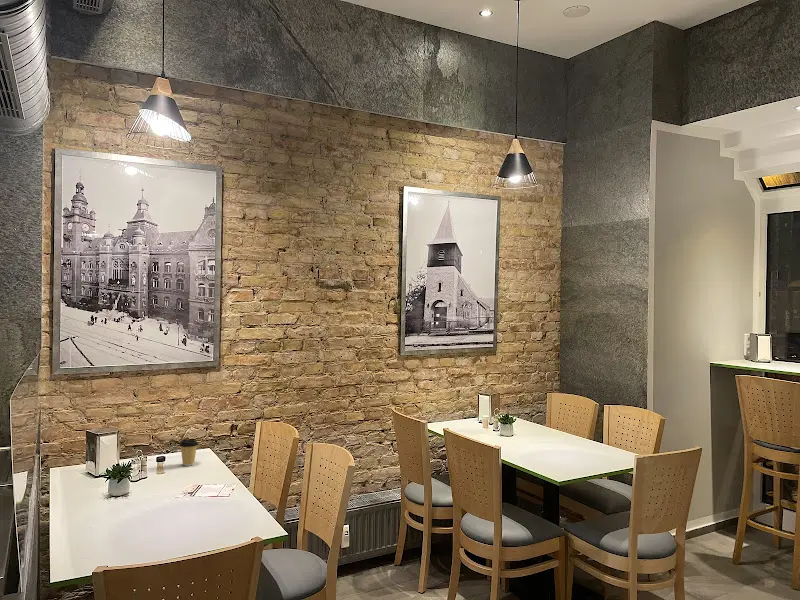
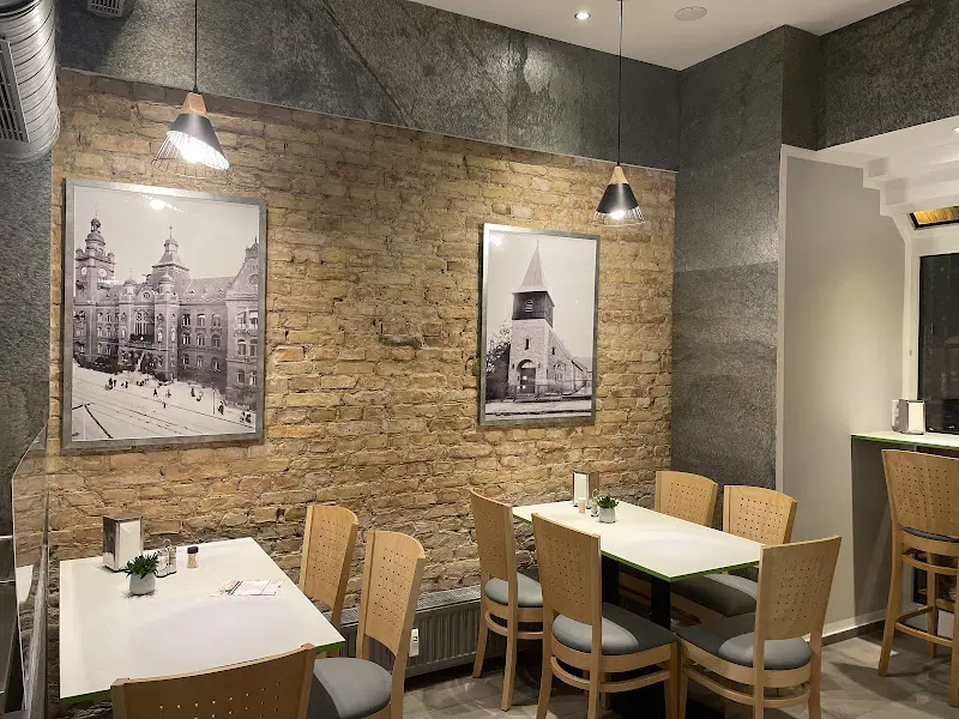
- coffee cup (188, 452)
